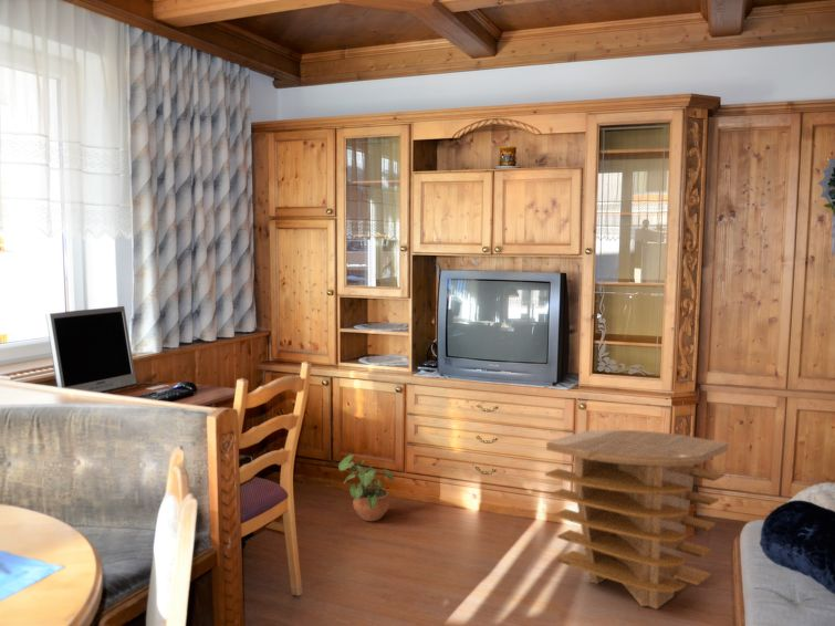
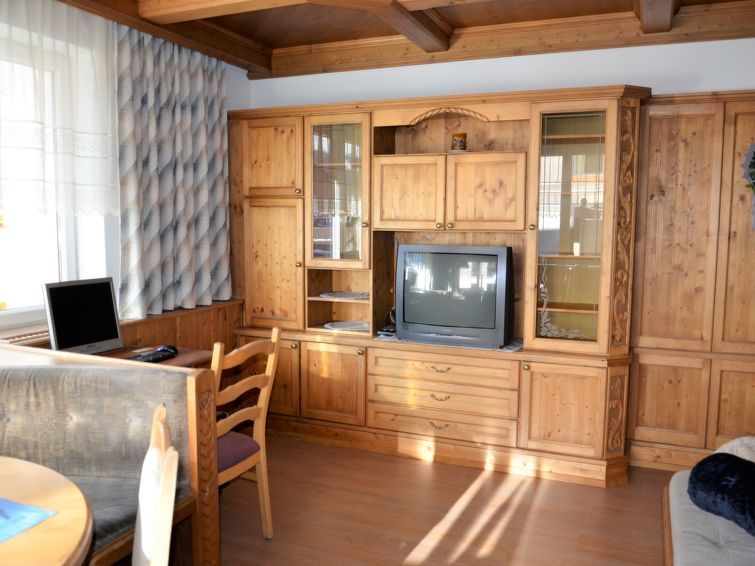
- side table (634, 517)
- potted plant (363, 486)
